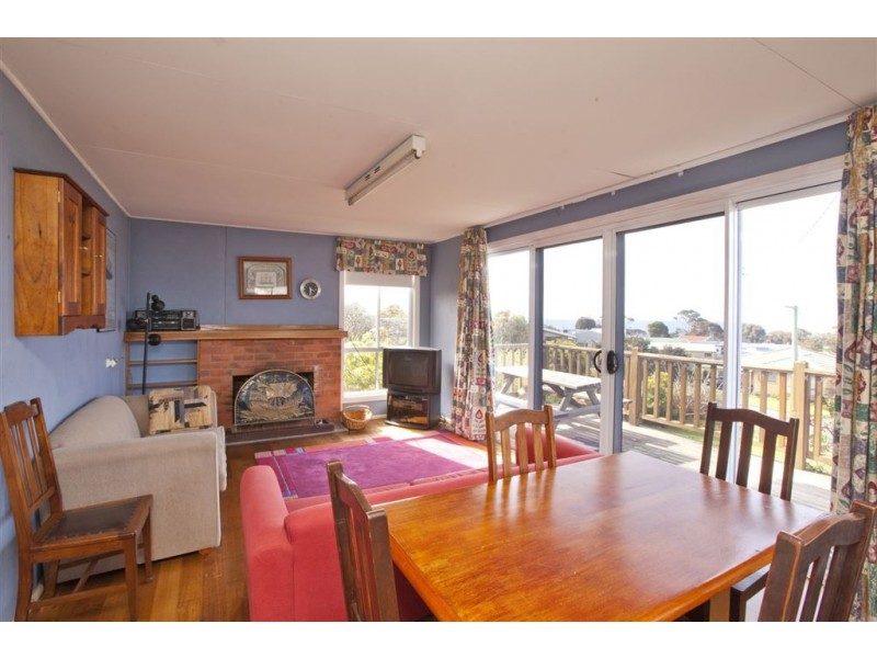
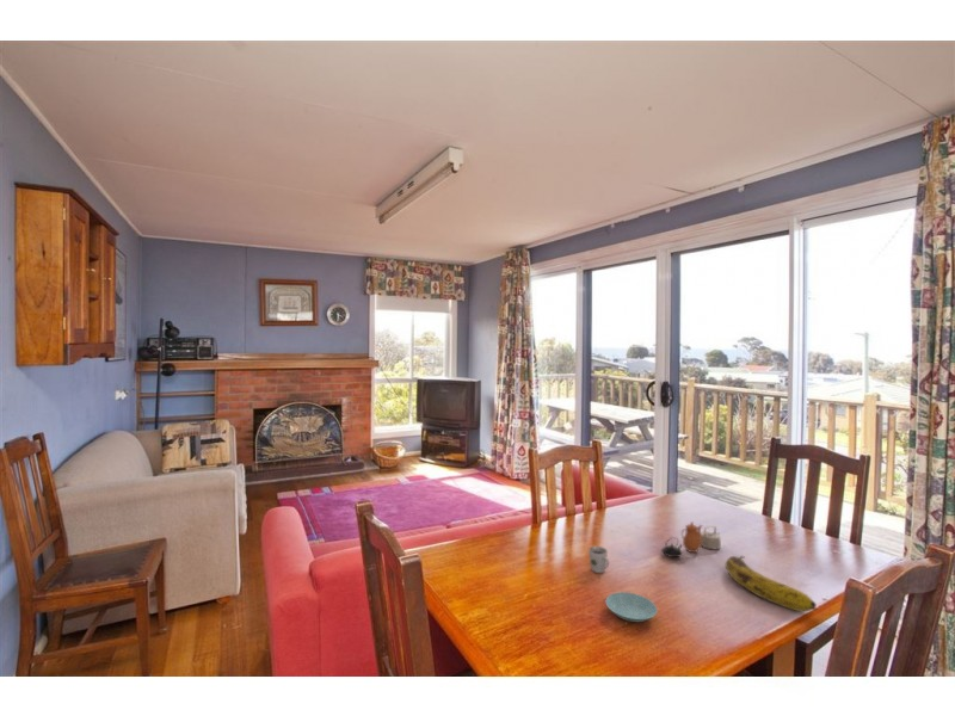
+ fruit (769, 579)
+ saucer (630, 609)
+ cup (599, 554)
+ teapot (692, 536)
